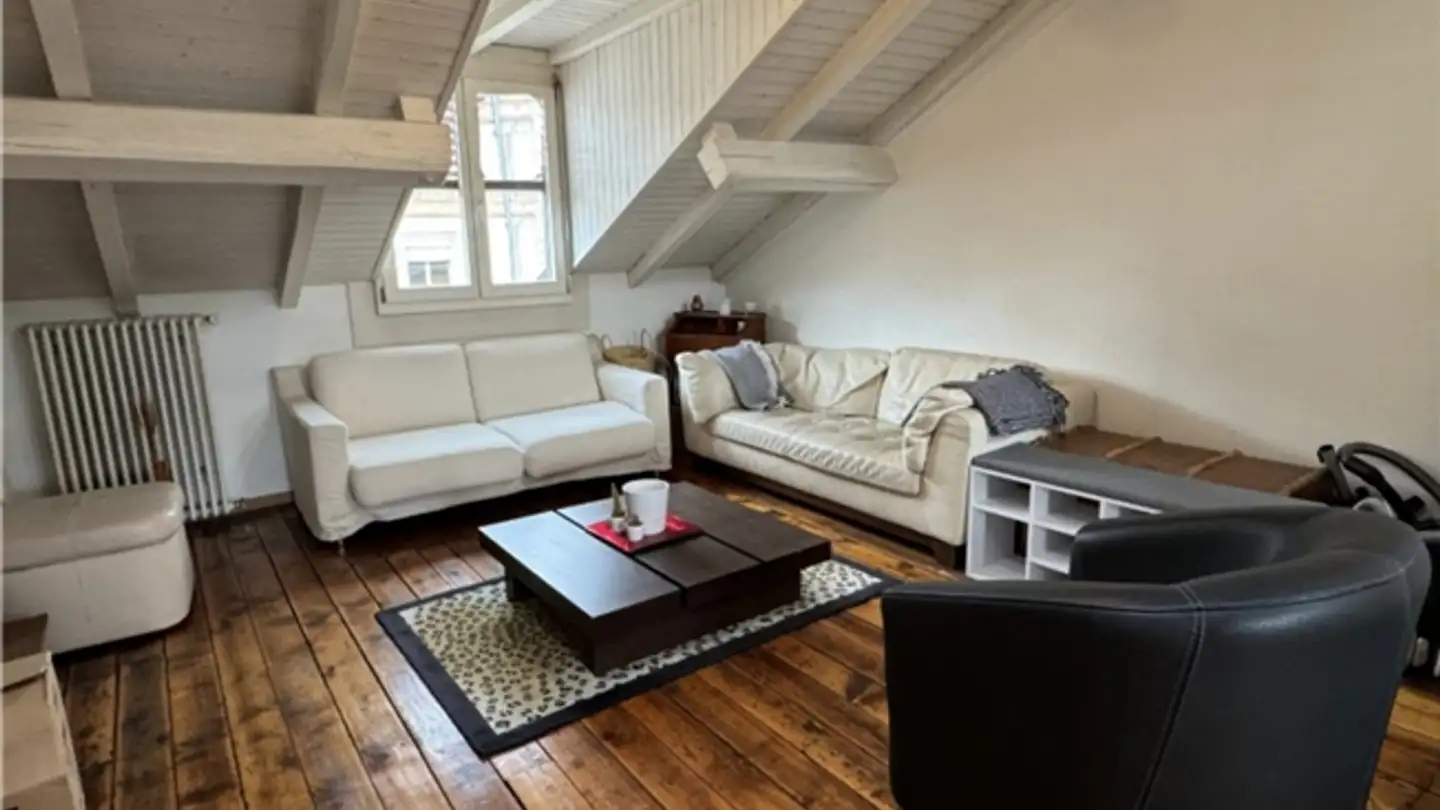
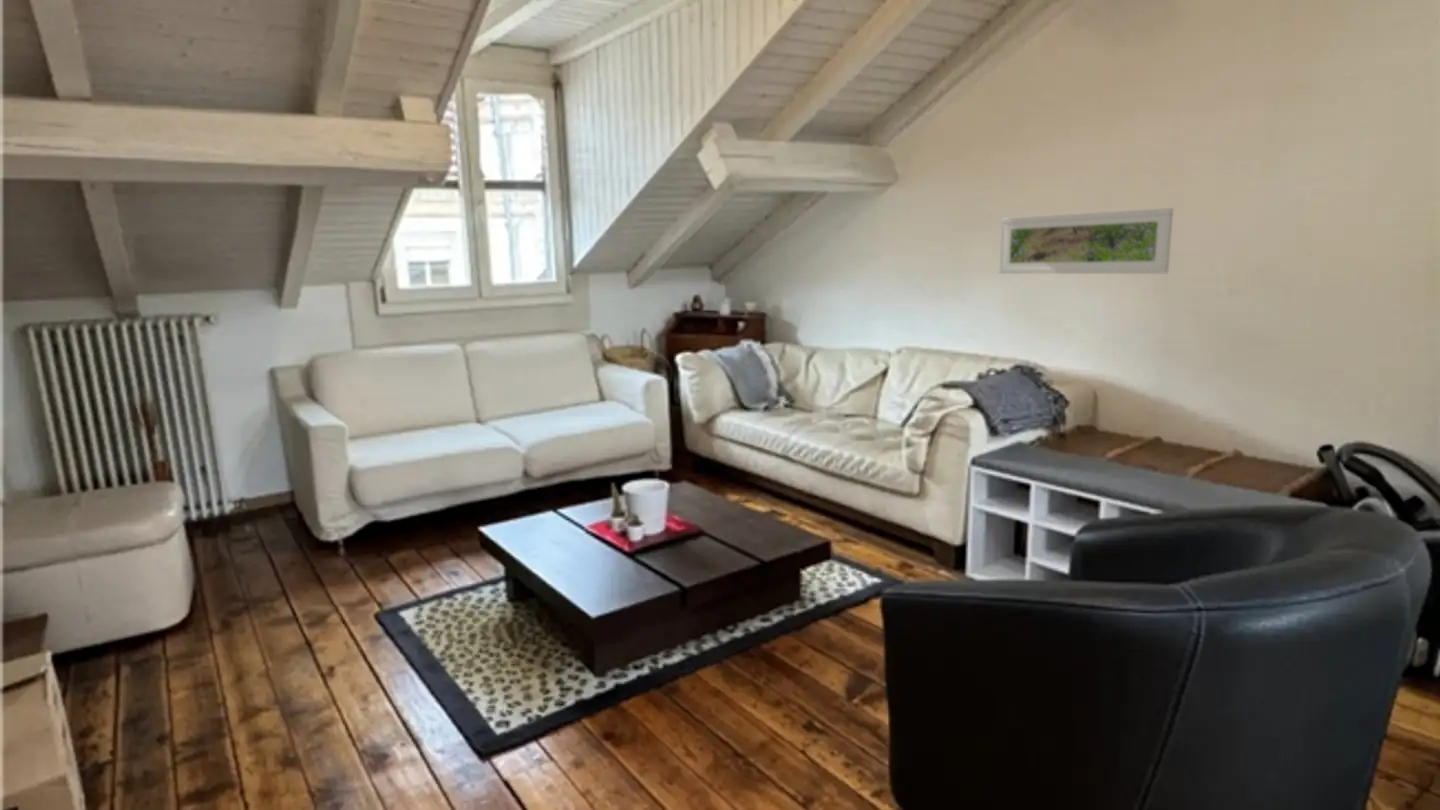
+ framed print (1078, 243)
